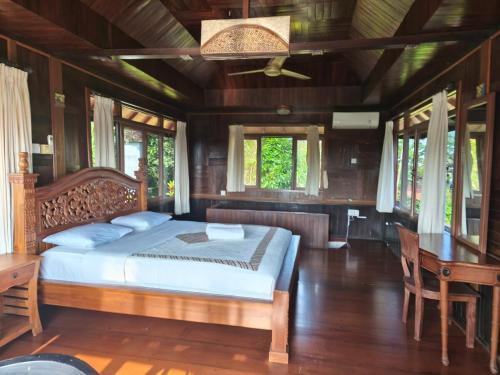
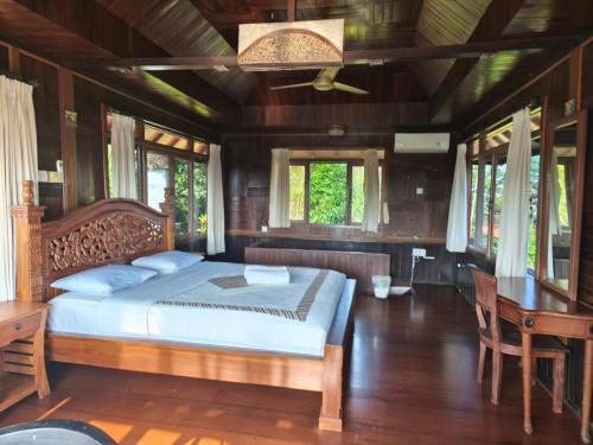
+ waste basket (381, 286)
